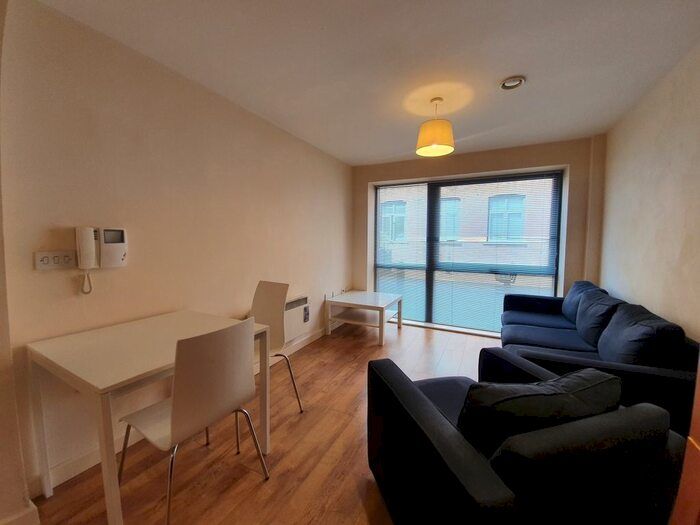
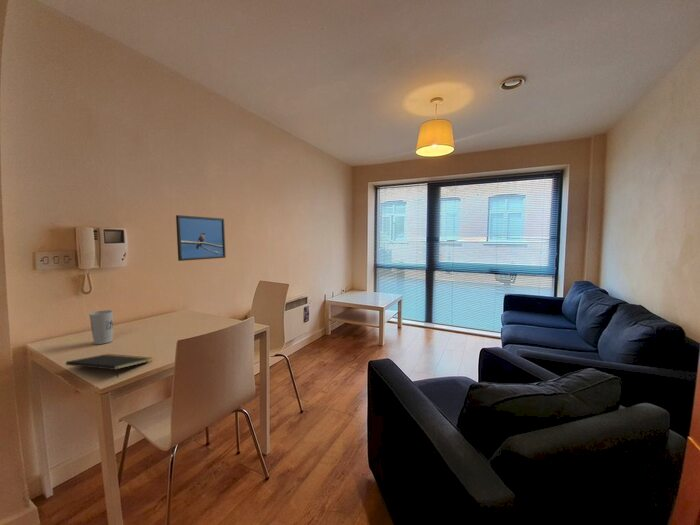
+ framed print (202, 238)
+ cup (102, 327)
+ notepad (111, 361)
